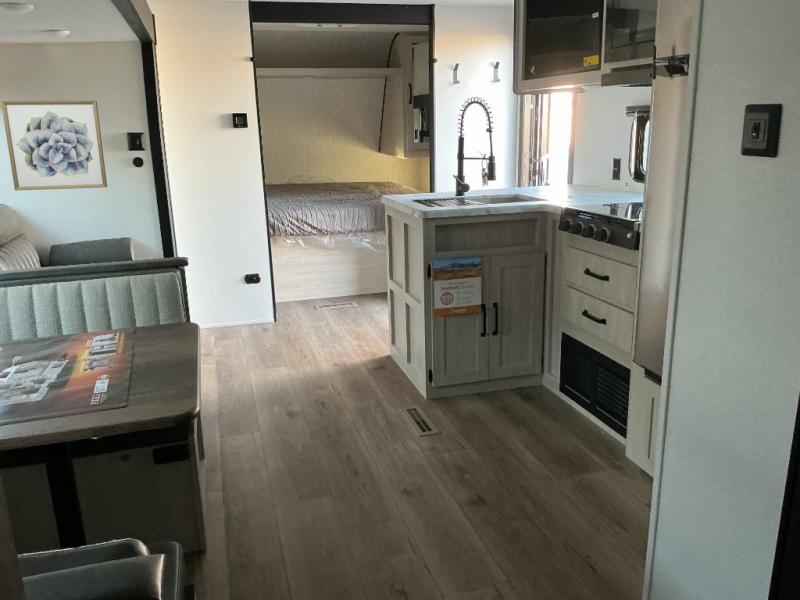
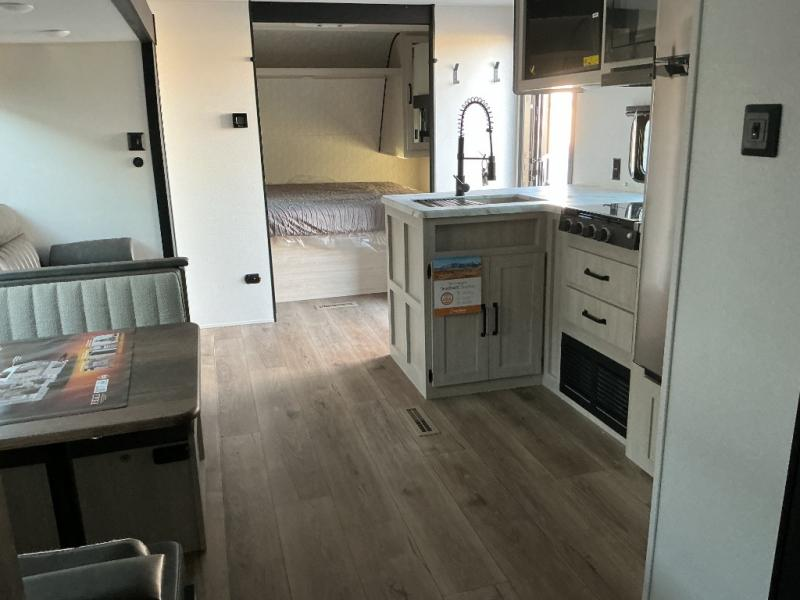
- wall art (55, 145)
